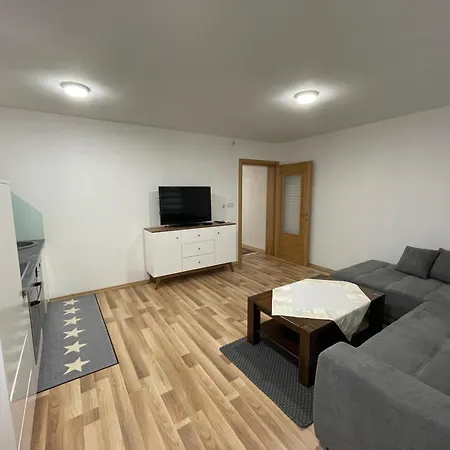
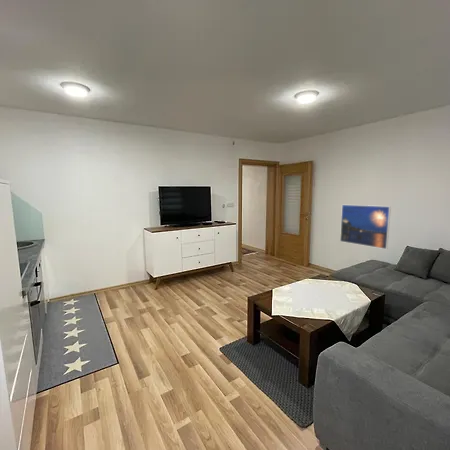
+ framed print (363, 225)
